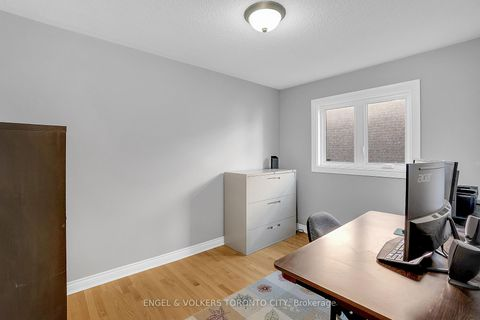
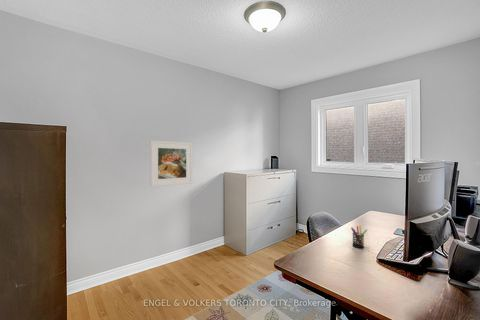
+ pen holder (359, 236)
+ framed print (172, 163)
